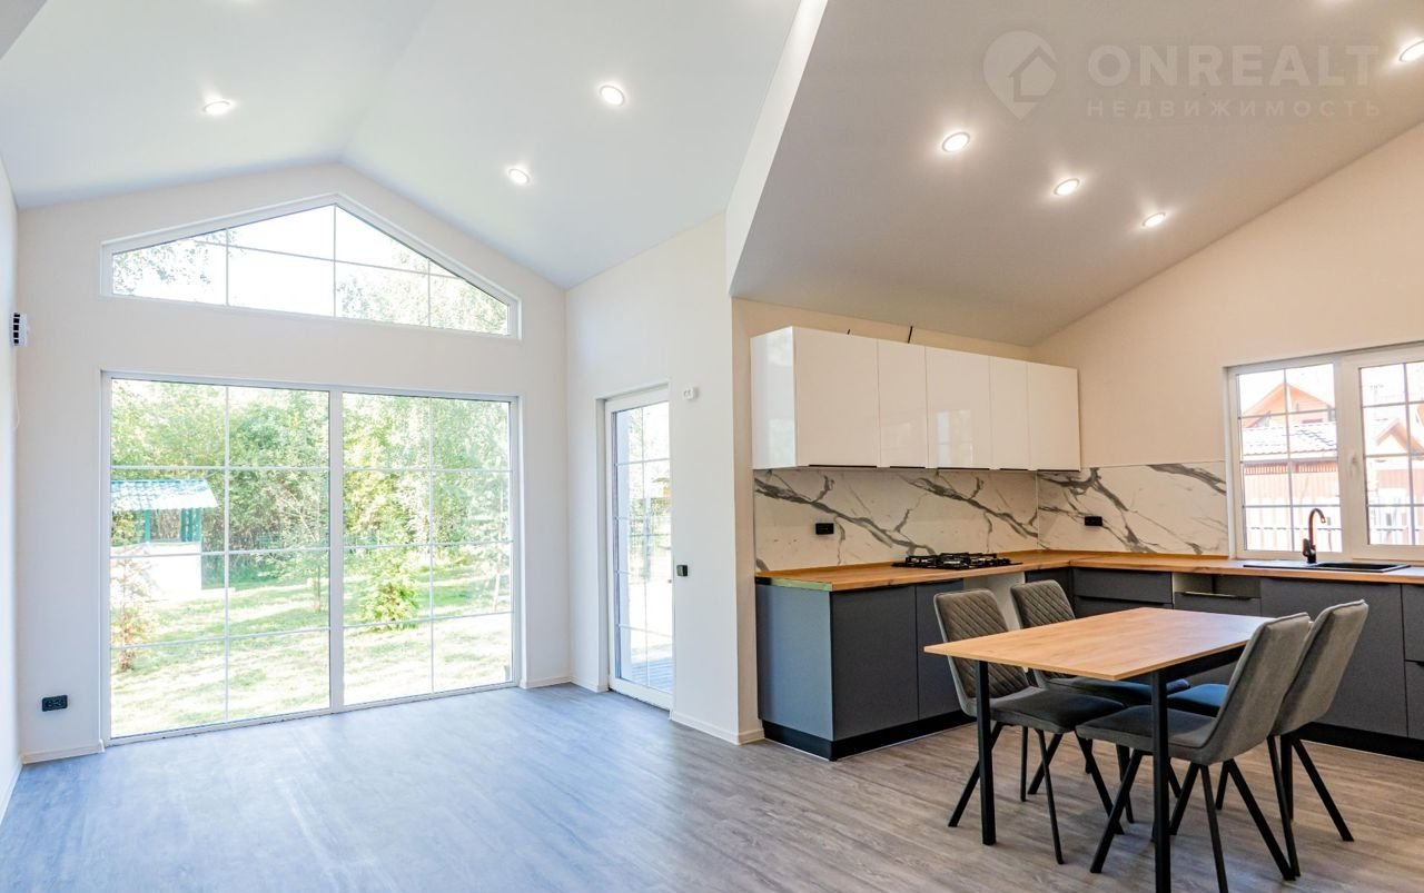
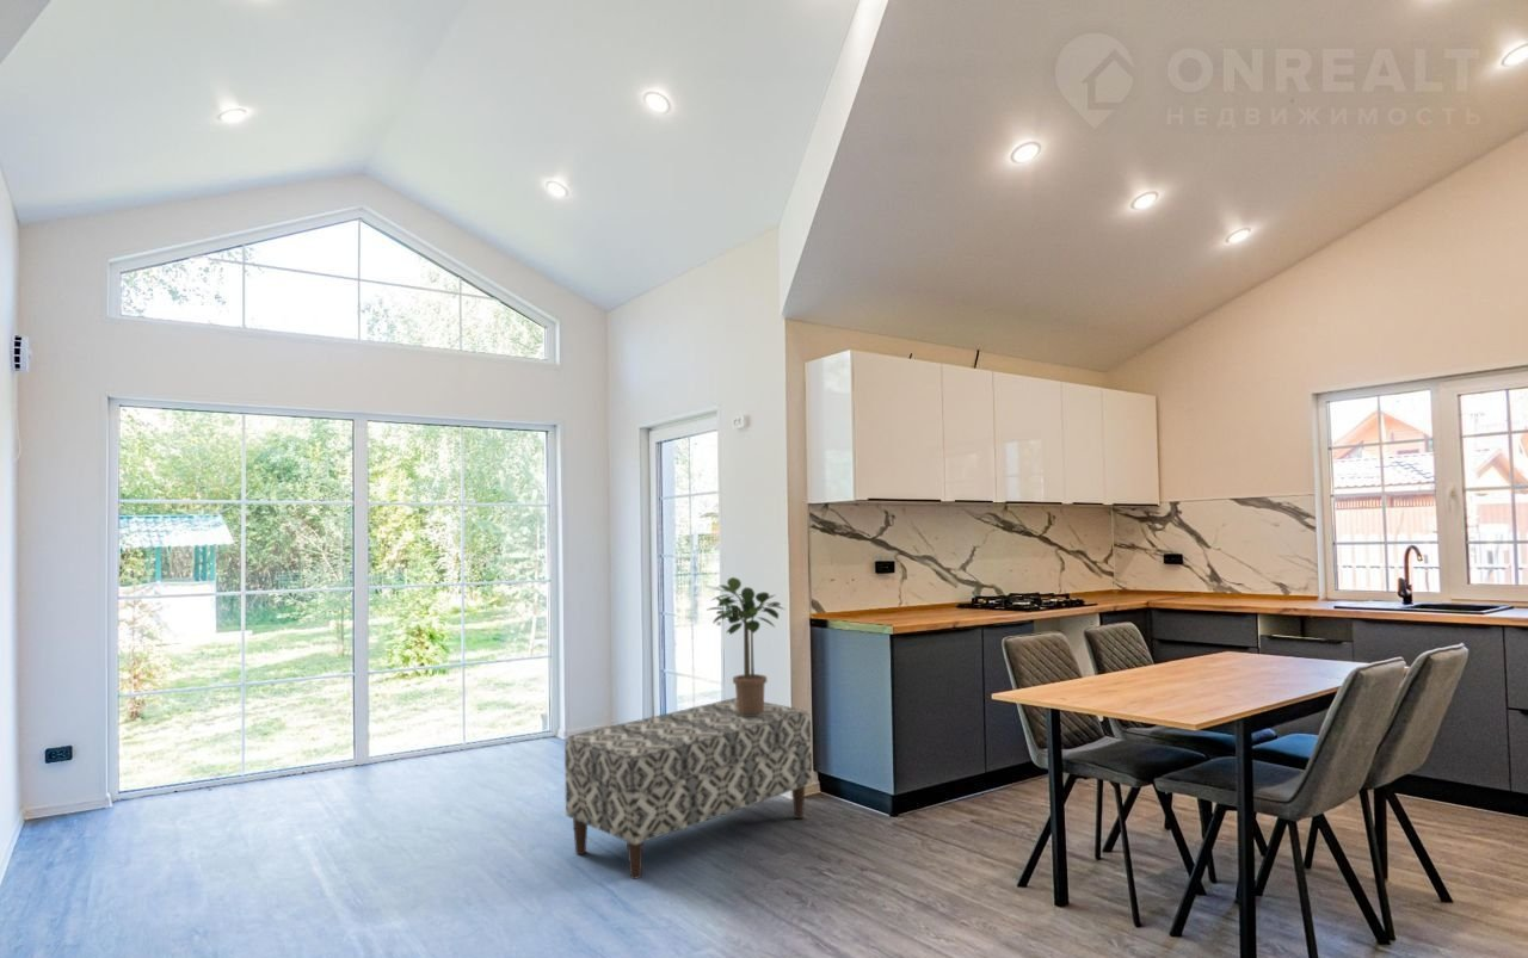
+ bench (694, 778)
+ potted plant (744, 645)
